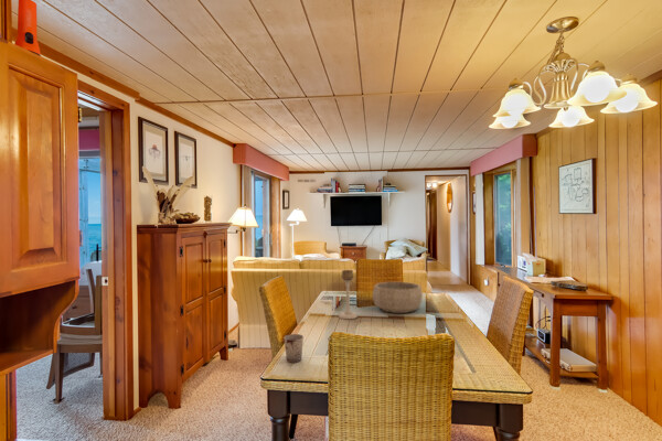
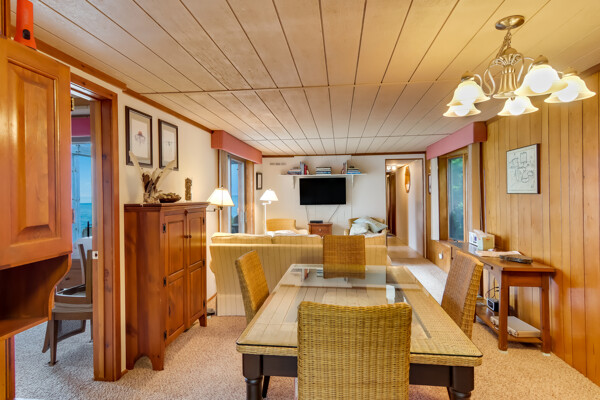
- decorative bowl (397, 297)
- candle holder (348, 293)
- cup (295, 349)
